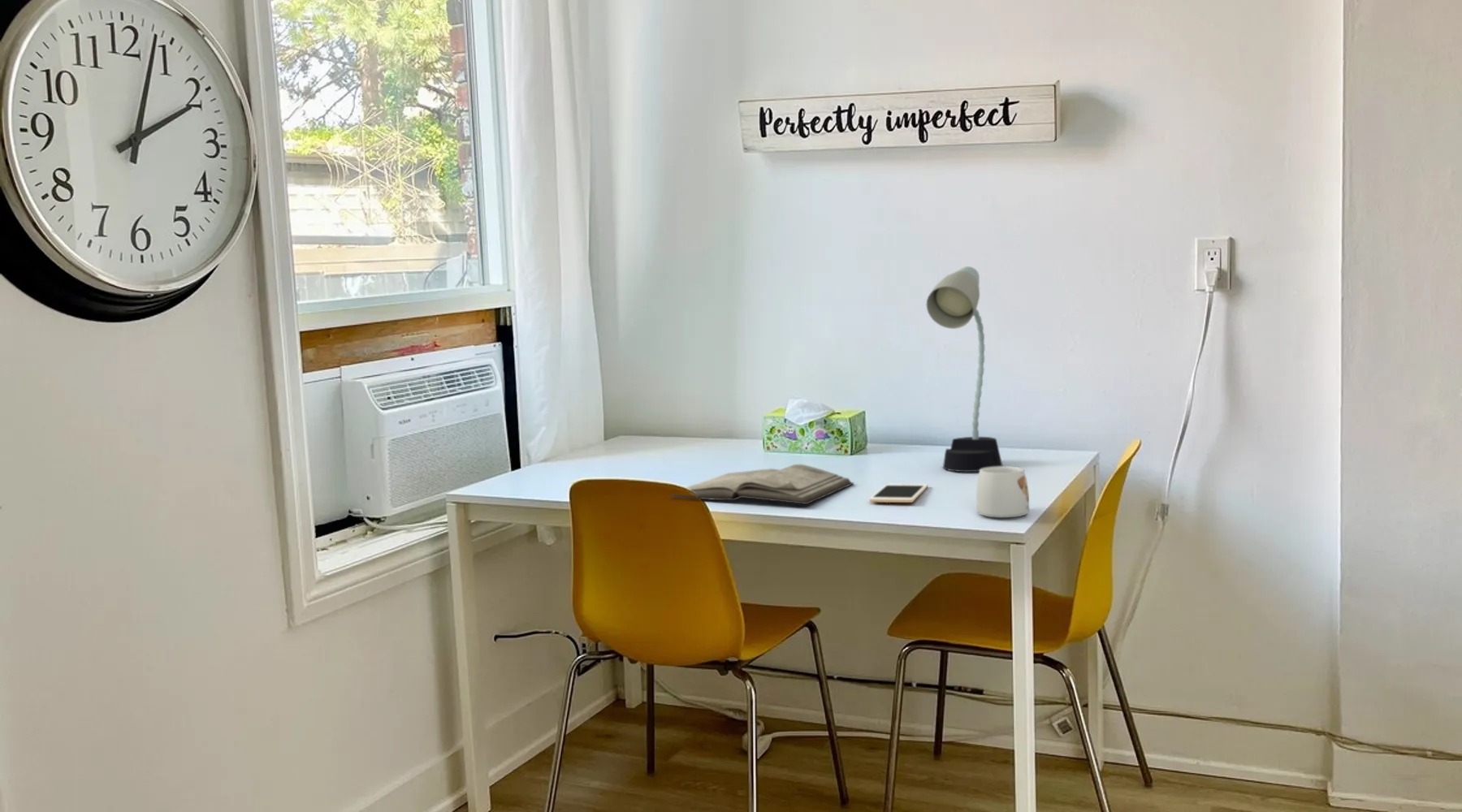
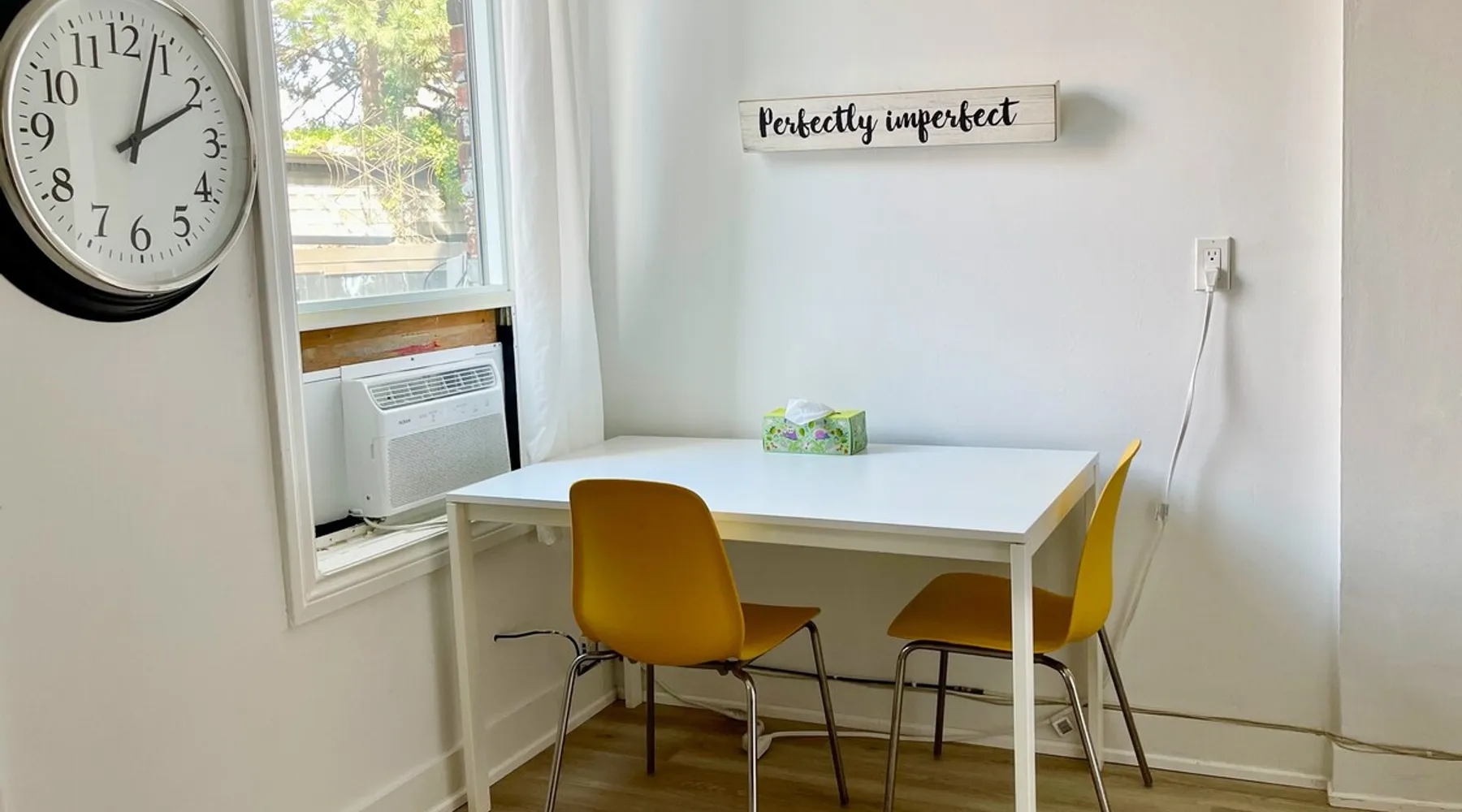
- diary (762, 481)
- mug (1006, 490)
- desk lamp (977, 372)
- cell phone (899, 492)
